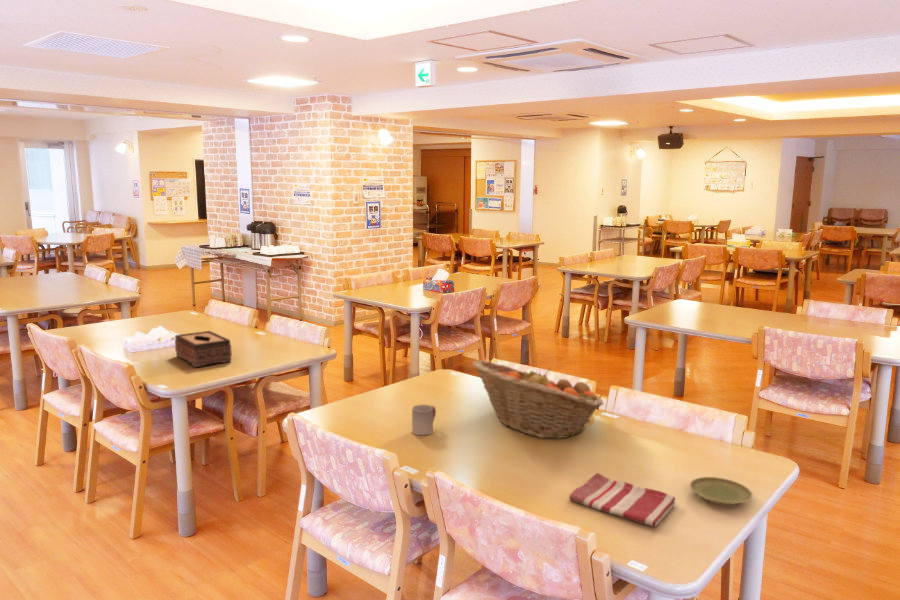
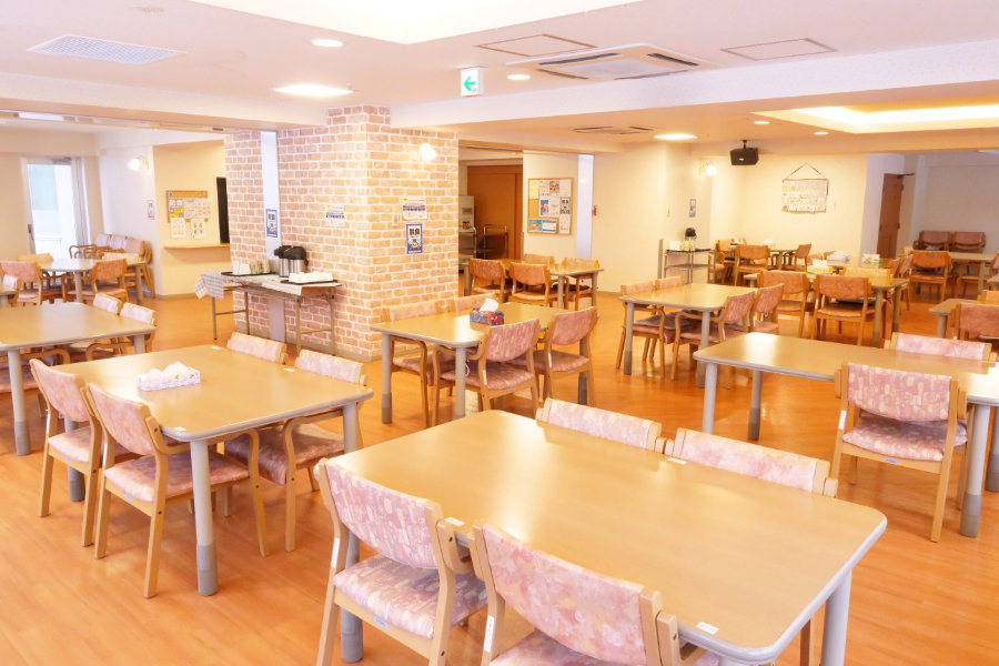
- cup (425, 418)
- plate (720, 492)
- fruit basket (535, 392)
- tissue box (202, 348)
- dish towel (622, 497)
